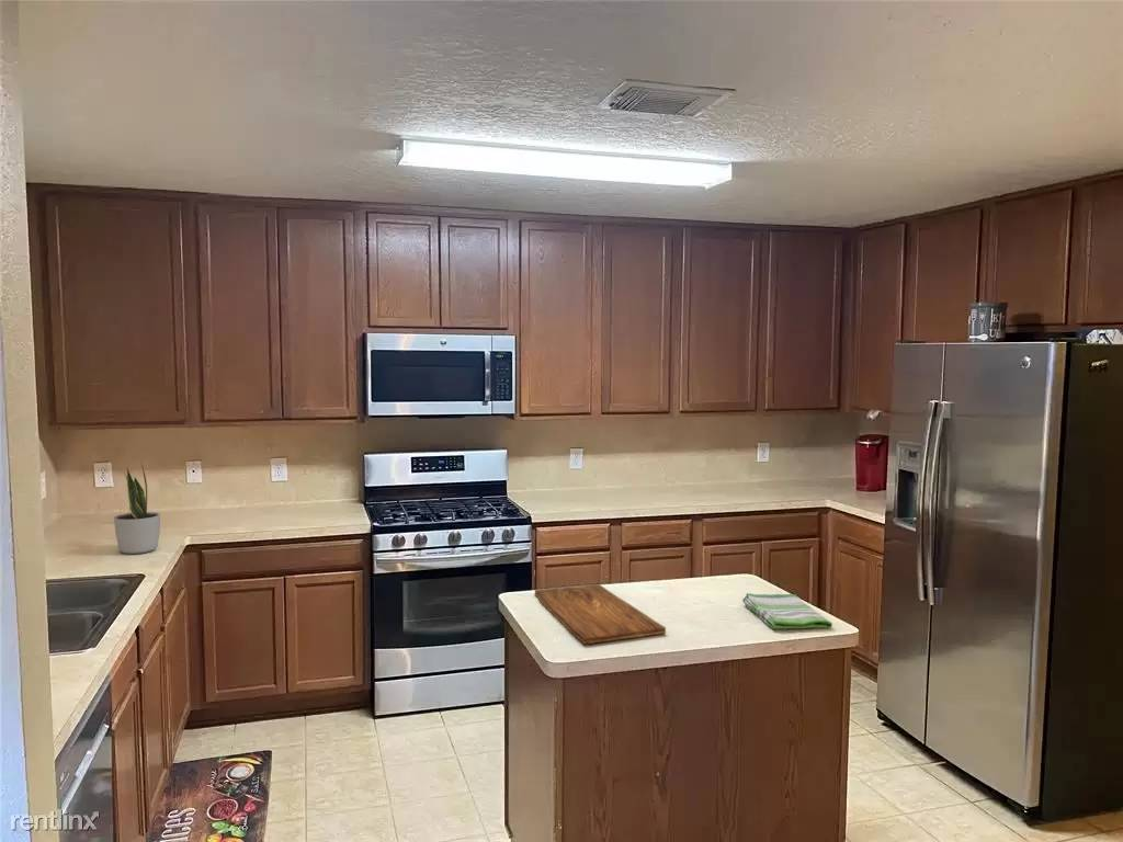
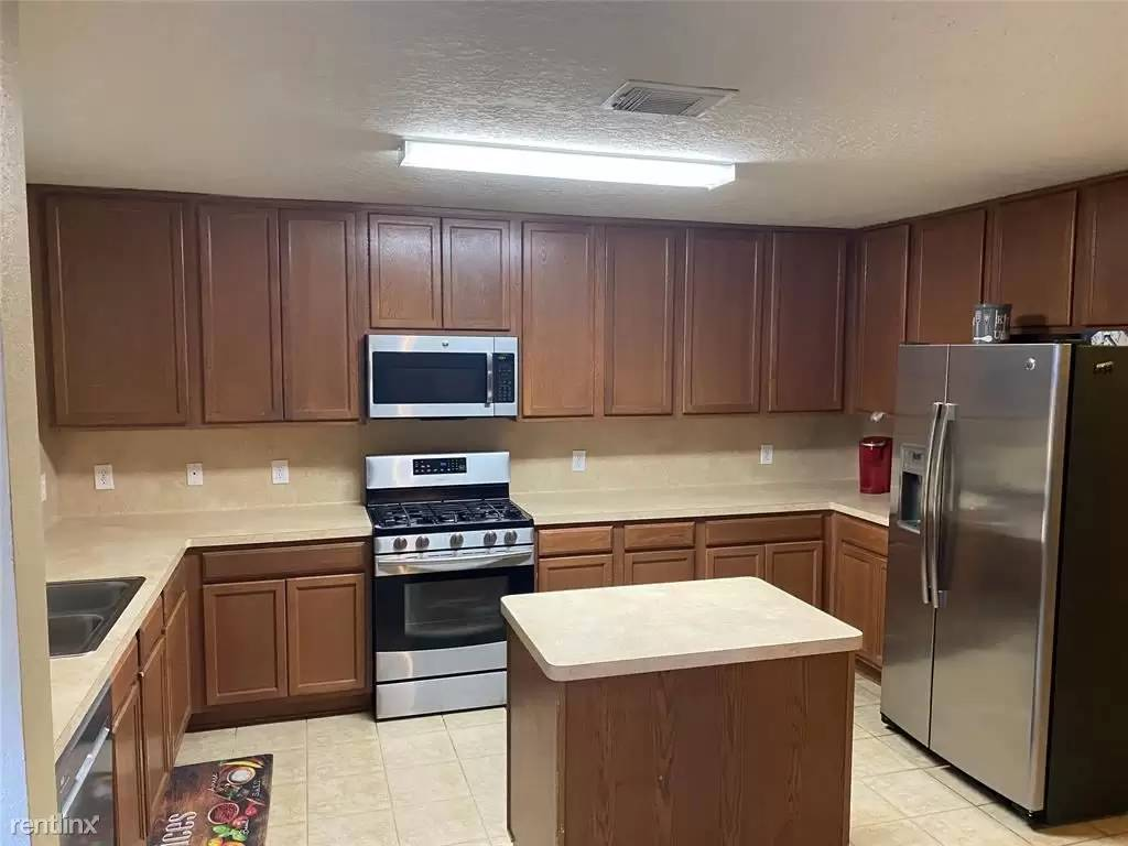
- potted plant (137, 503)
- dish towel (785, 610)
- cutting board (592, 610)
